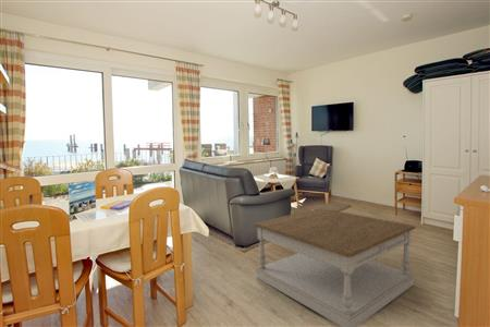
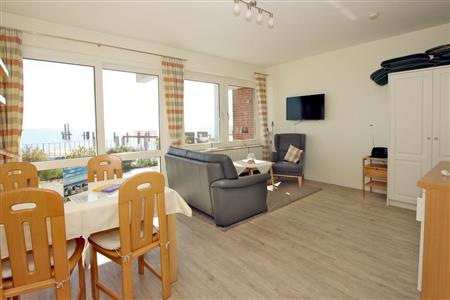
- coffee table (331, 252)
